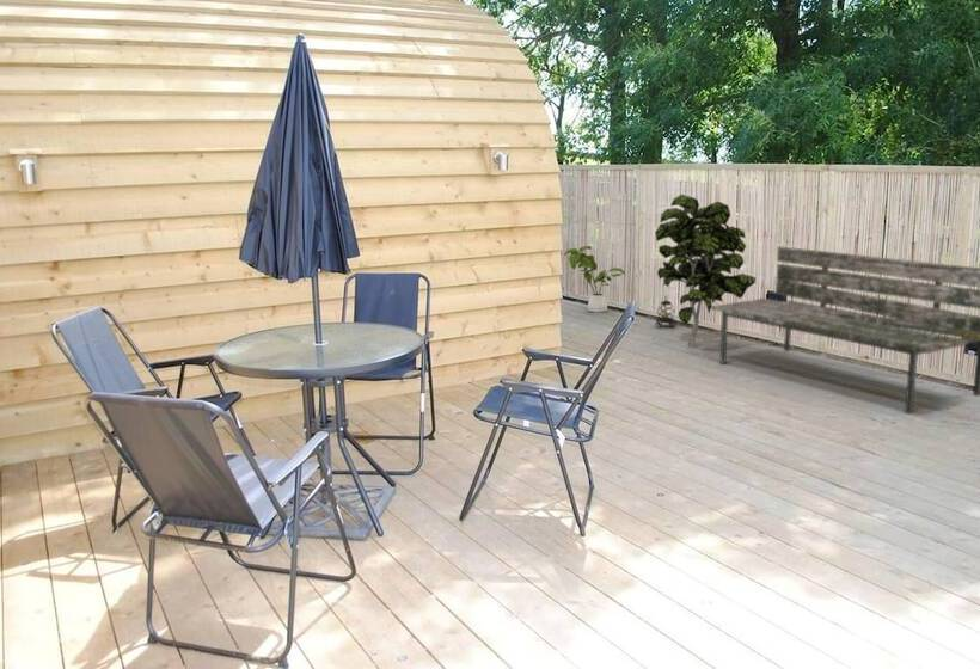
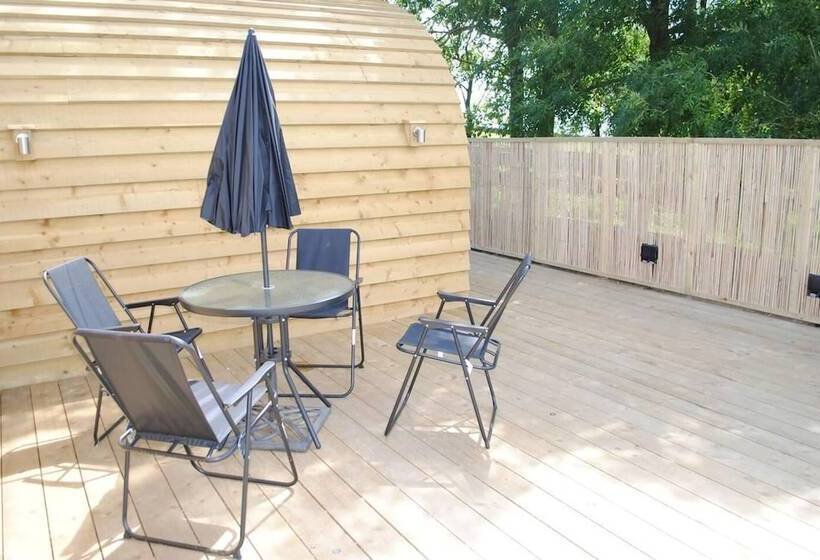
- lantern (666, 311)
- garden bench (843, 320)
- house plant (590, 278)
- indoor plant (702, 271)
